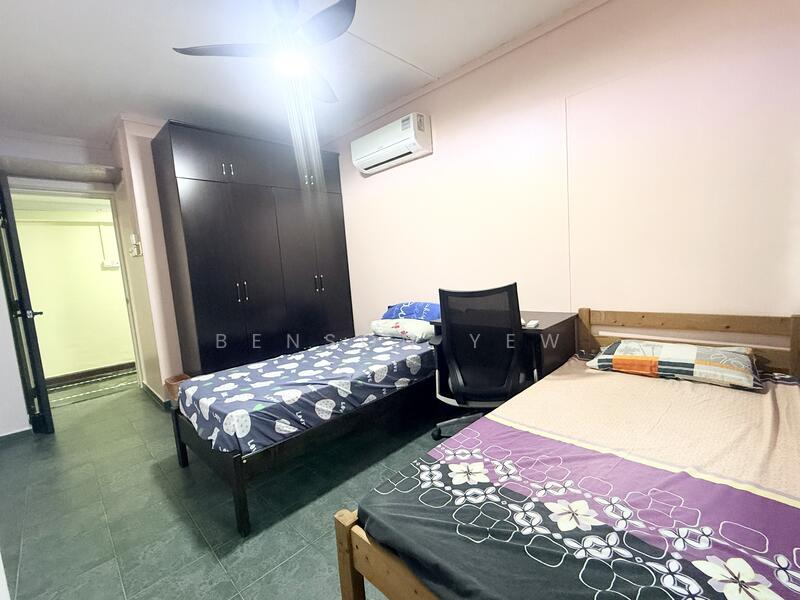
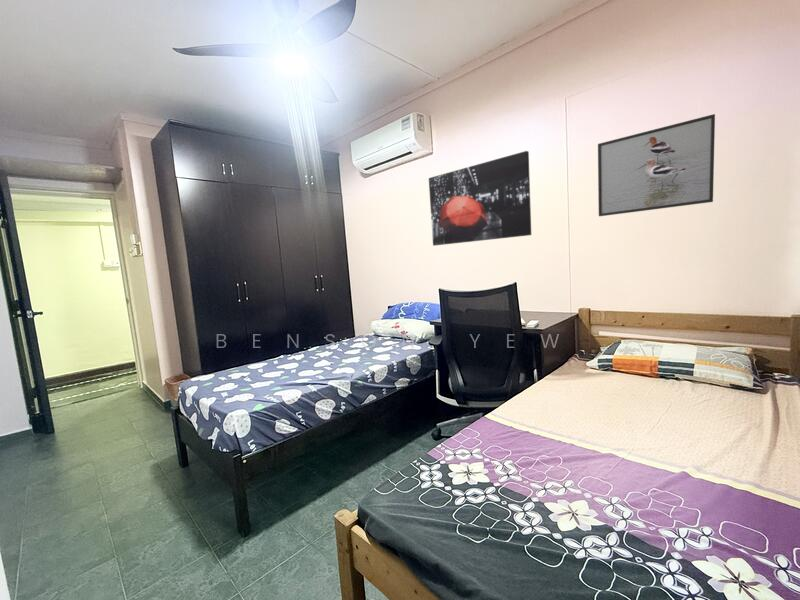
+ wall art (475, 203)
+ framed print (650, 170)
